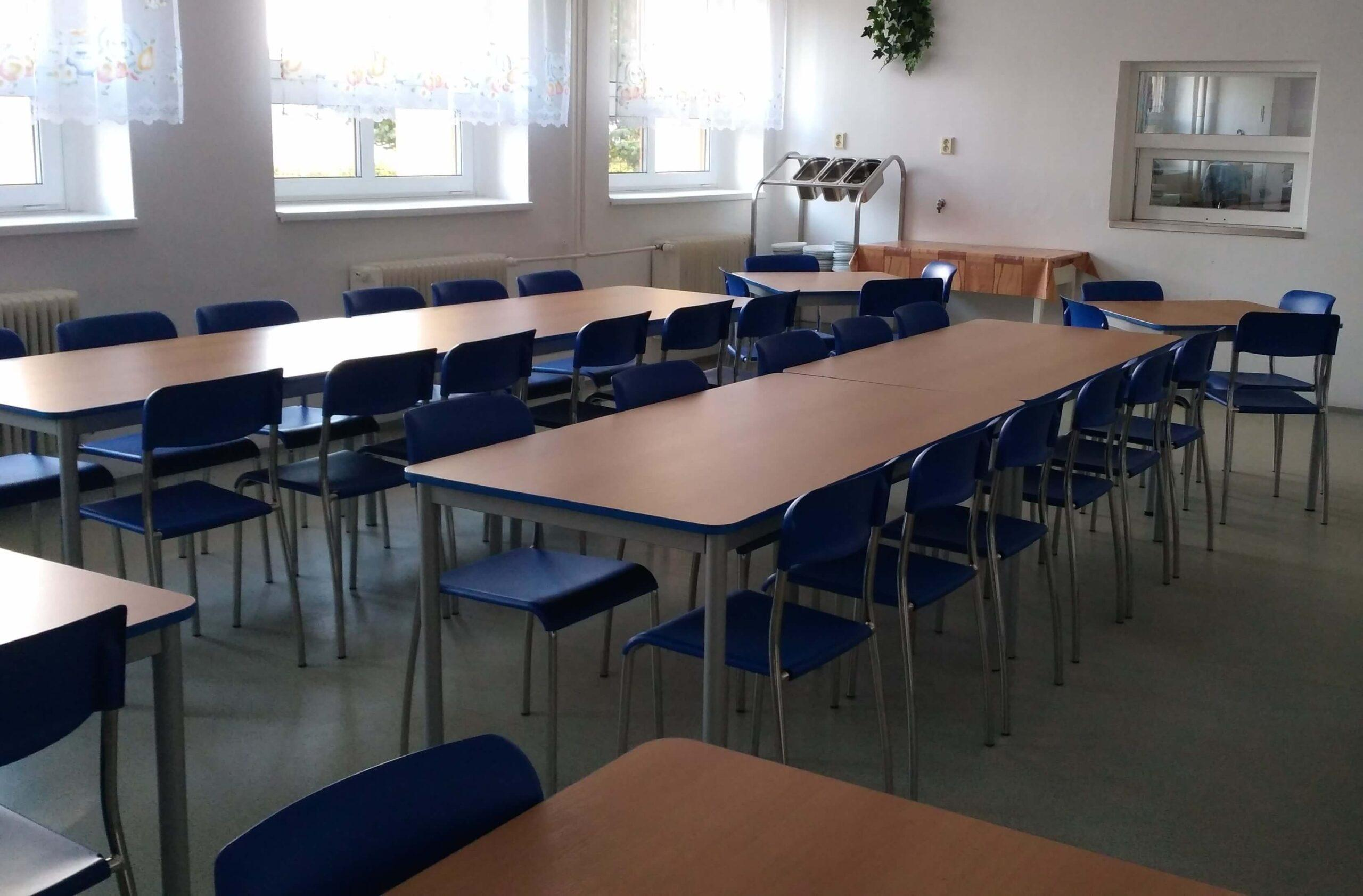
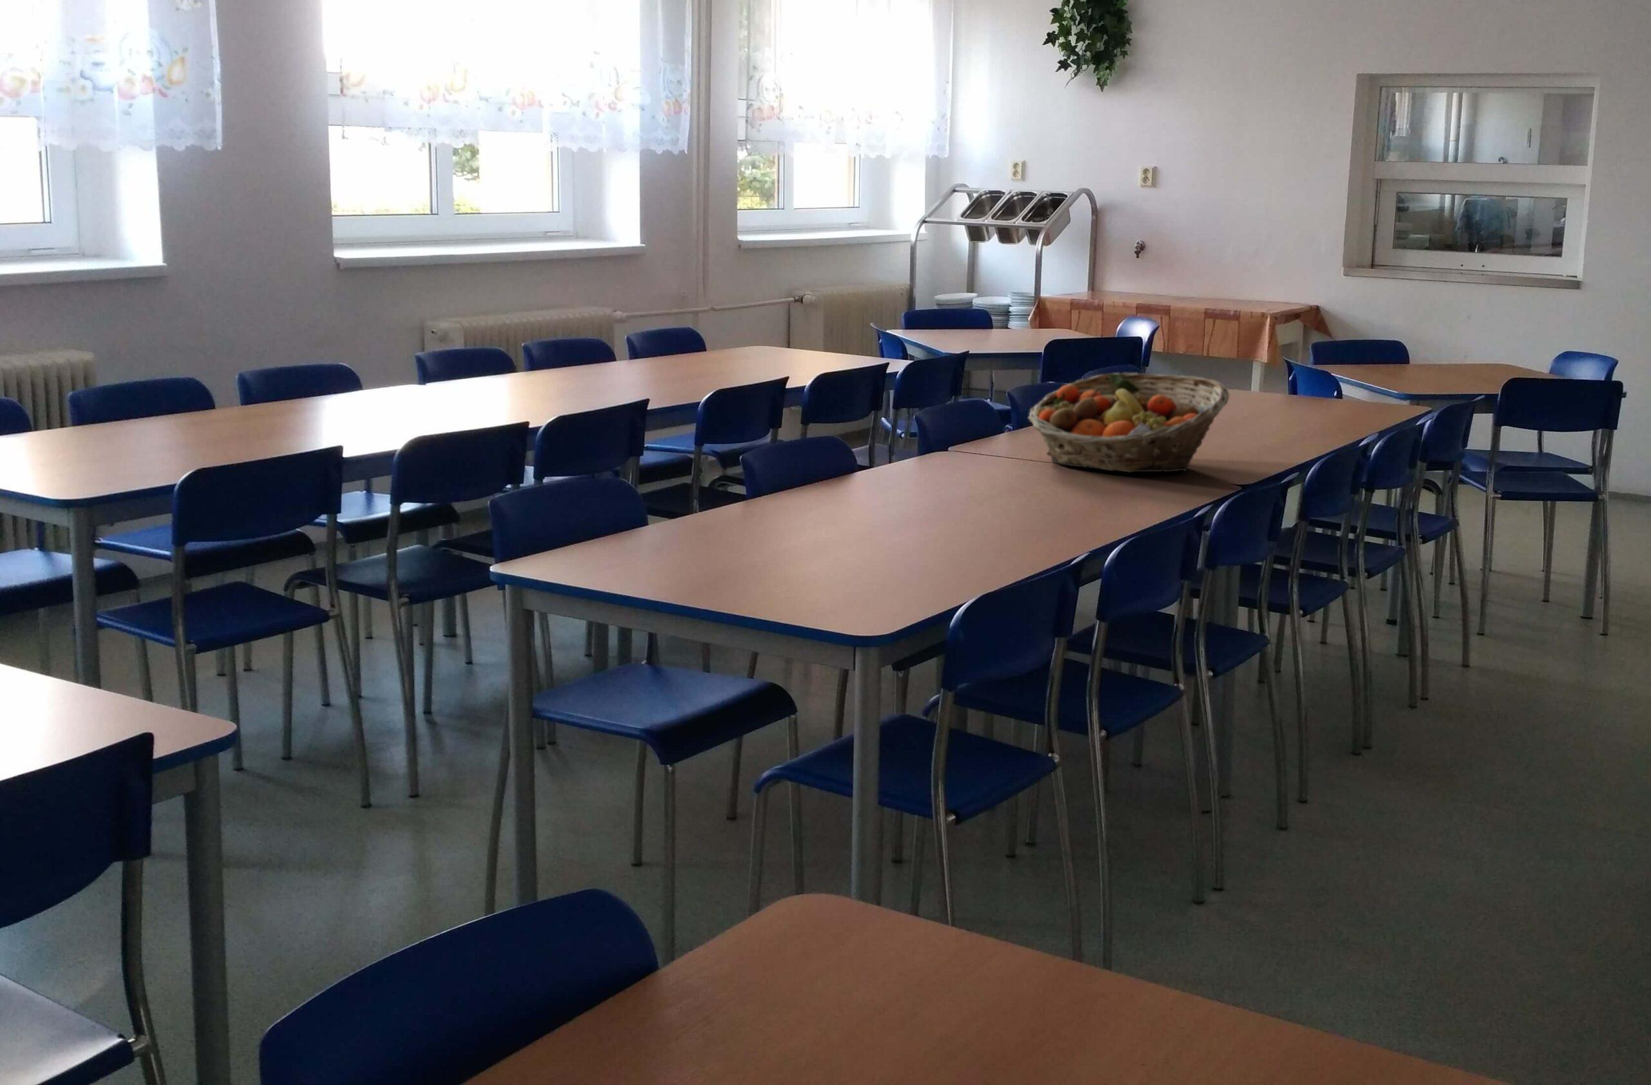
+ fruit basket (1127, 420)
